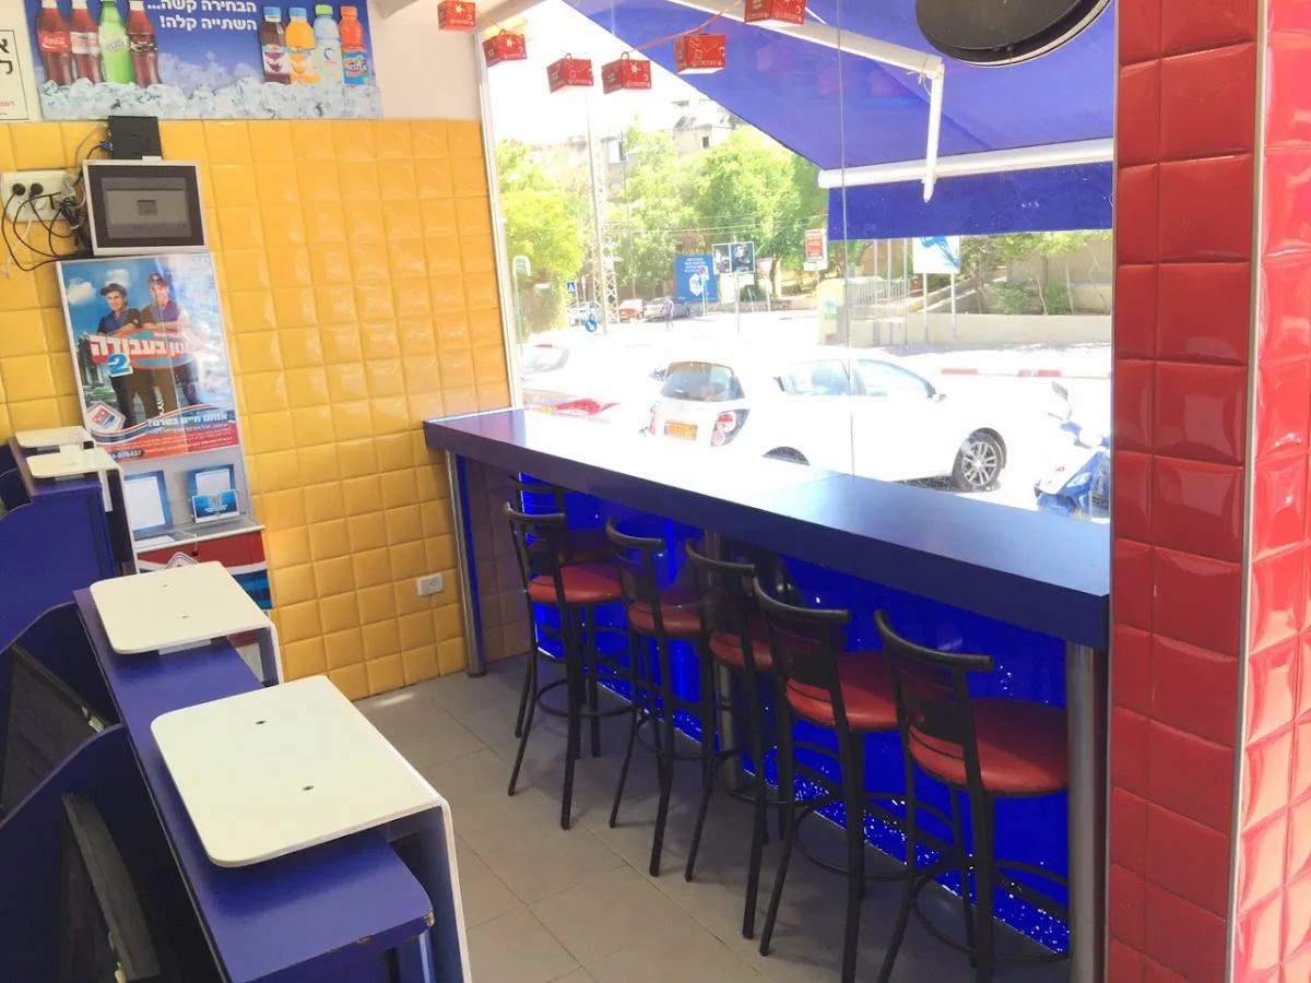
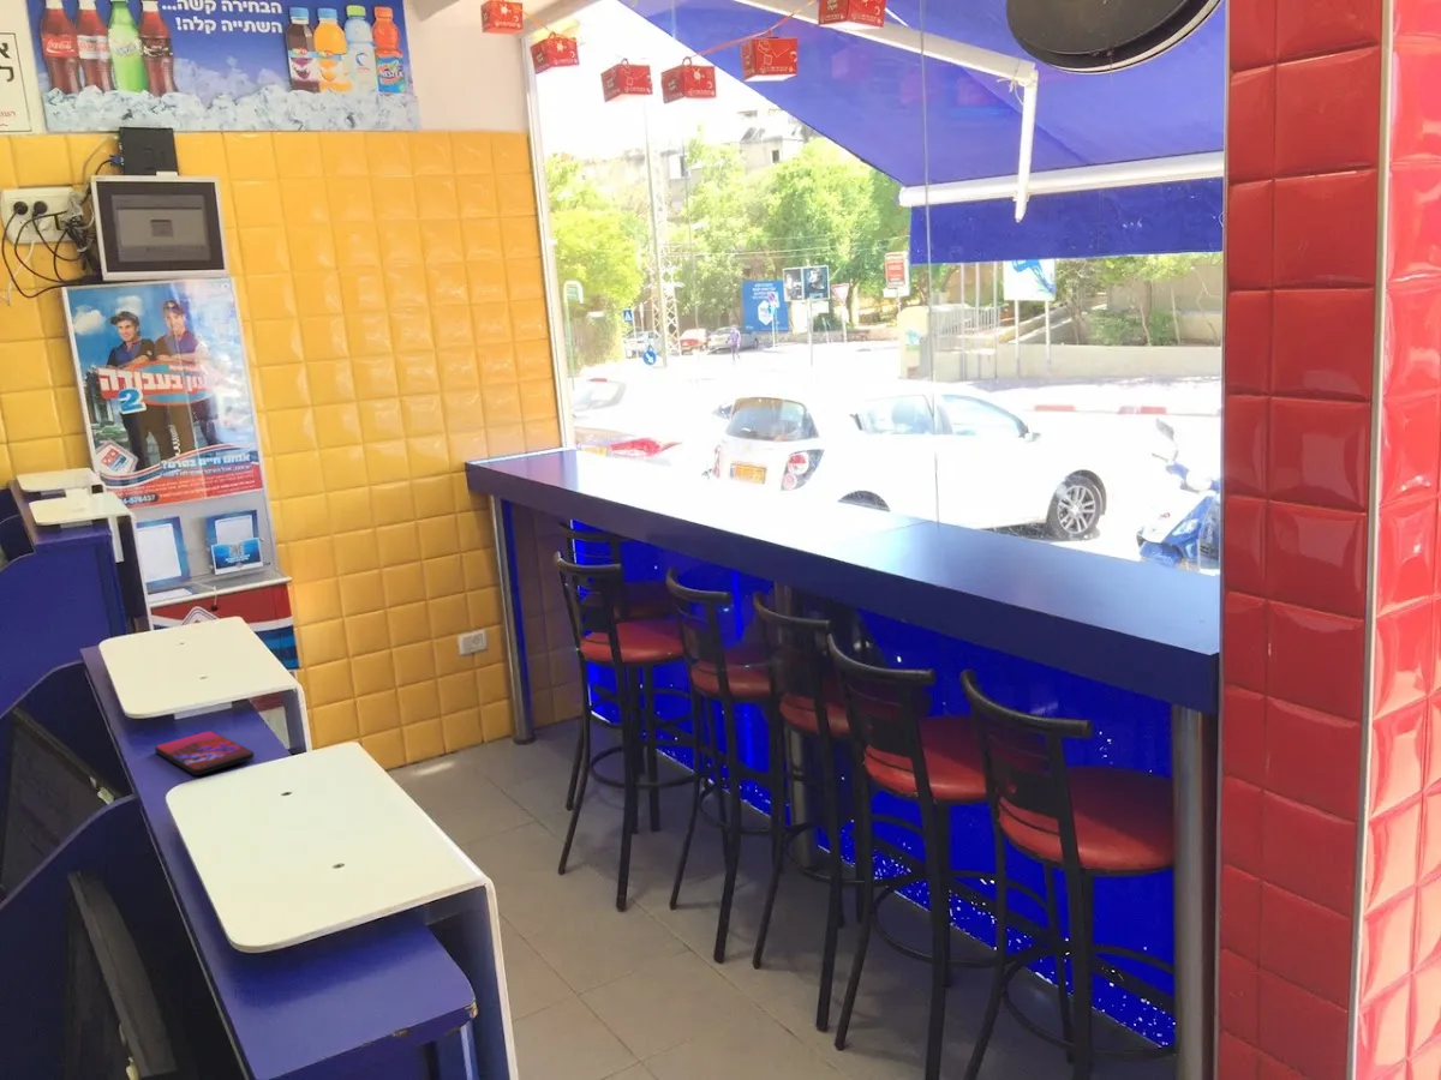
+ smartphone (203, 751)
